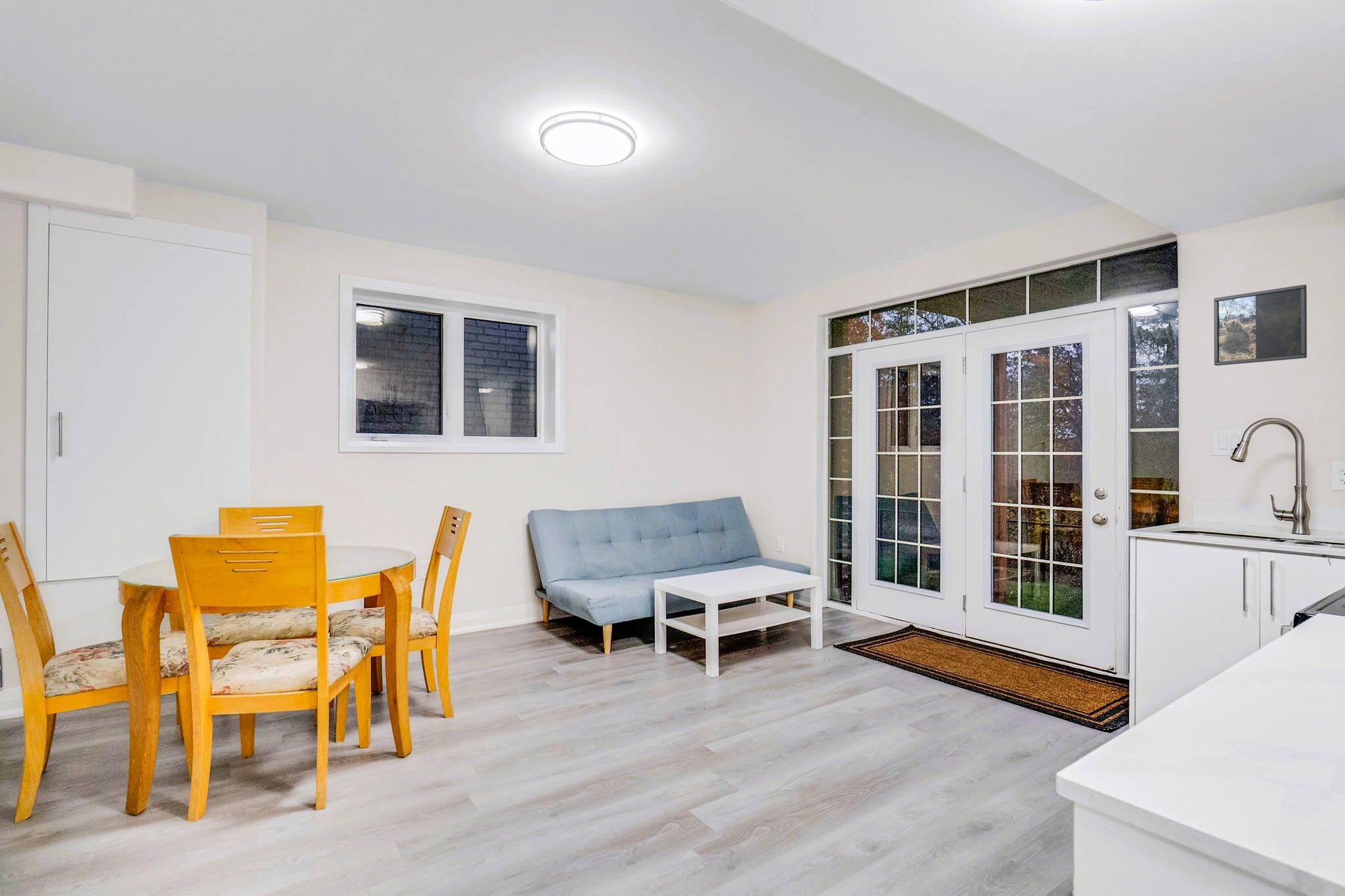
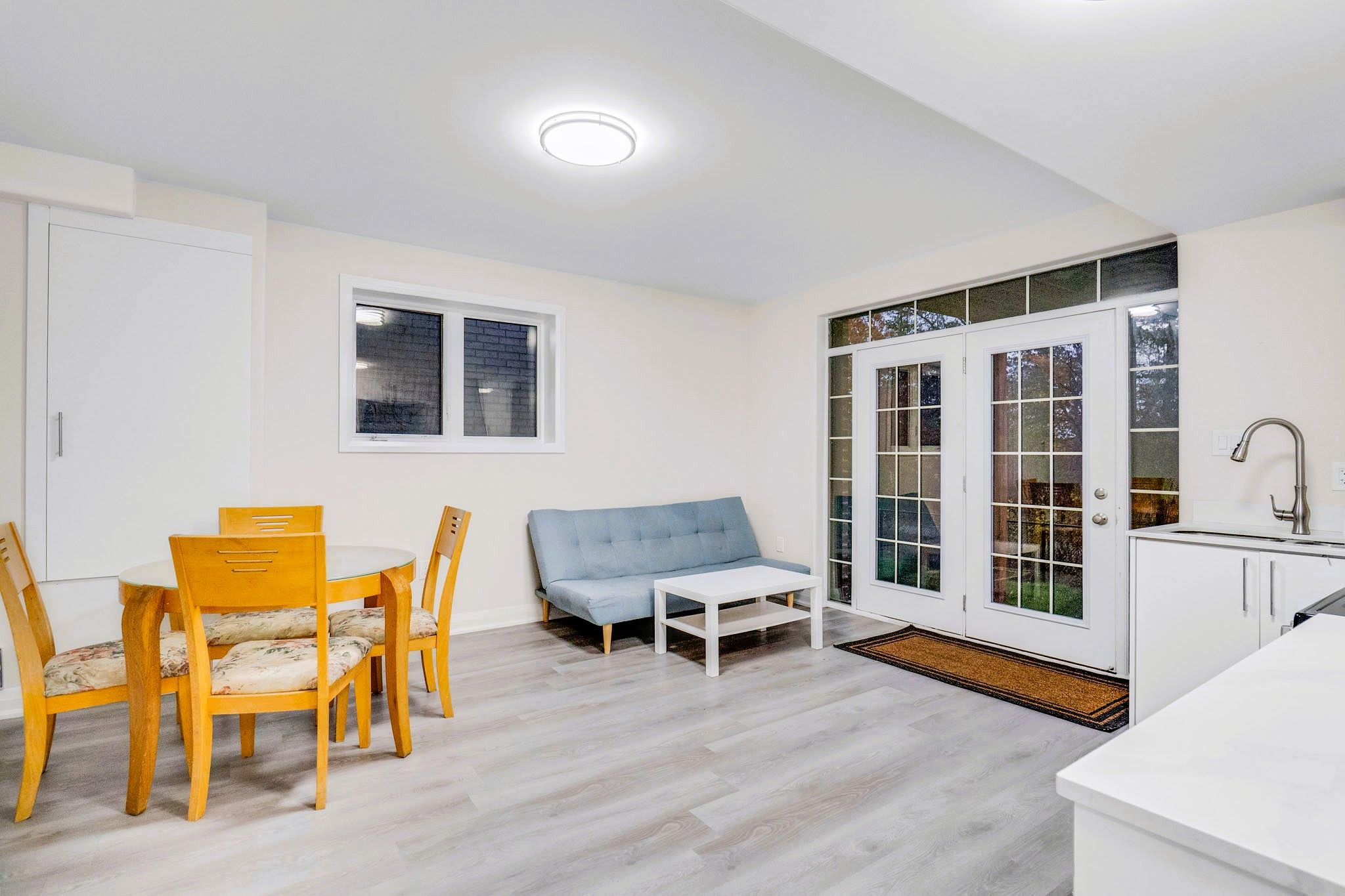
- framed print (1258, 327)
